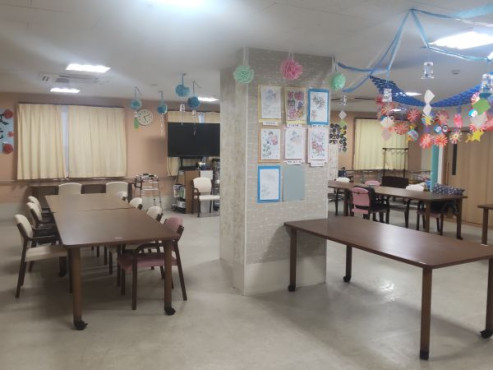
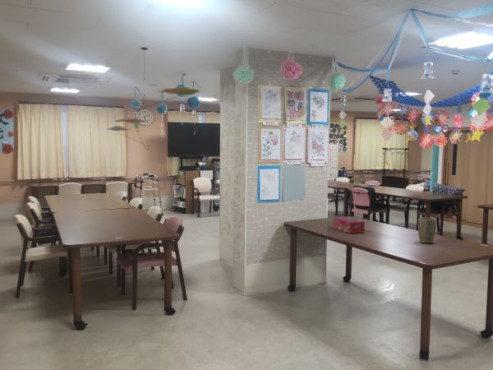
+ tissue box (348, 224)
+ ceiling mobile (156, 103)
+ plant pot (426, 230)
